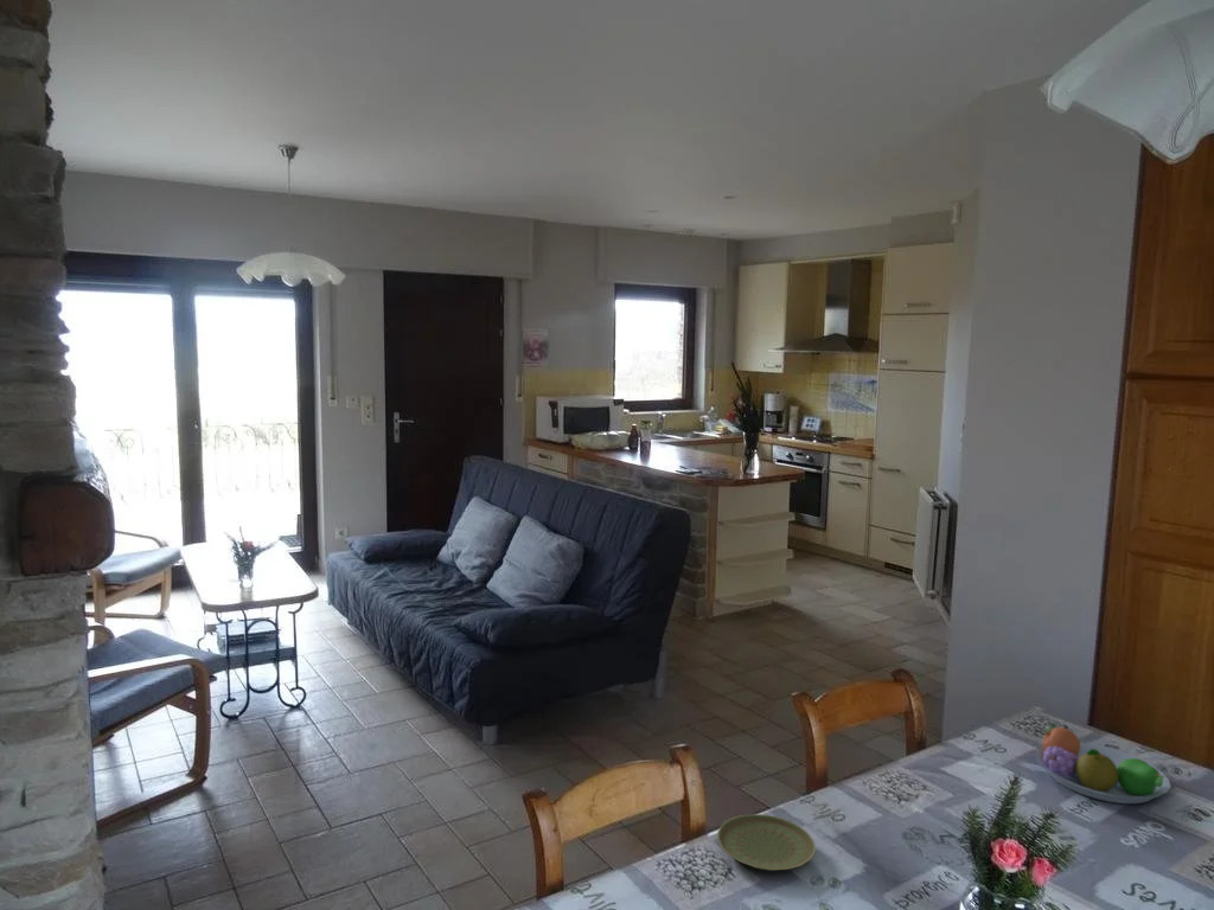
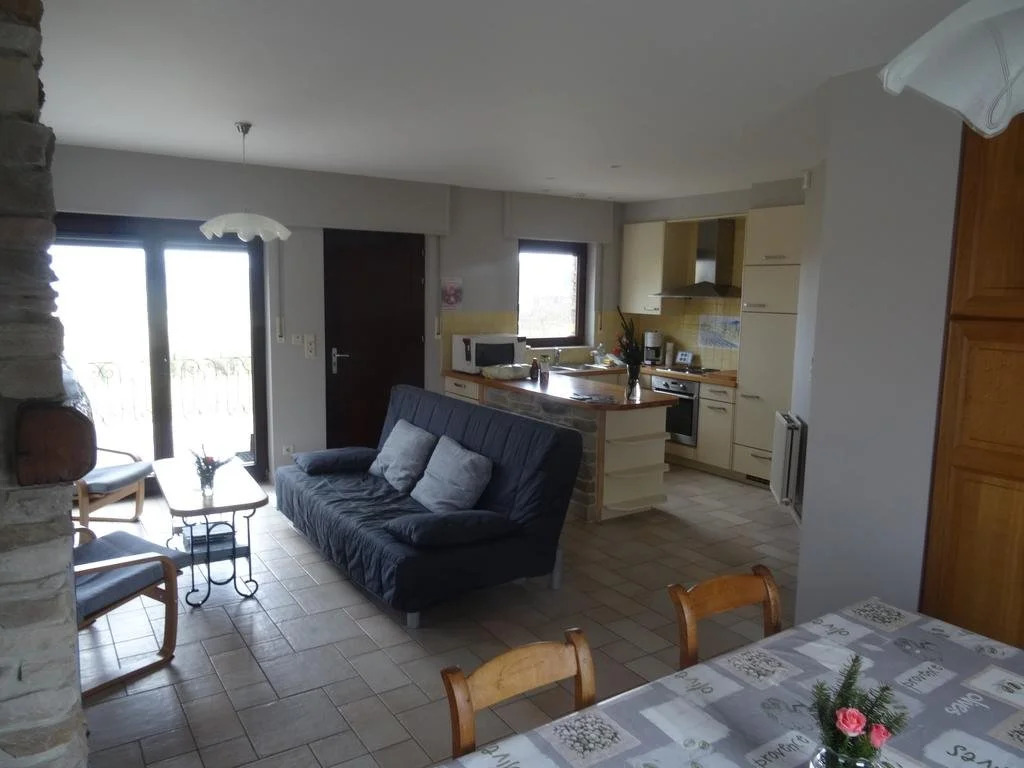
- fruit bowl (1104, 760)
- plate (765, 845)
